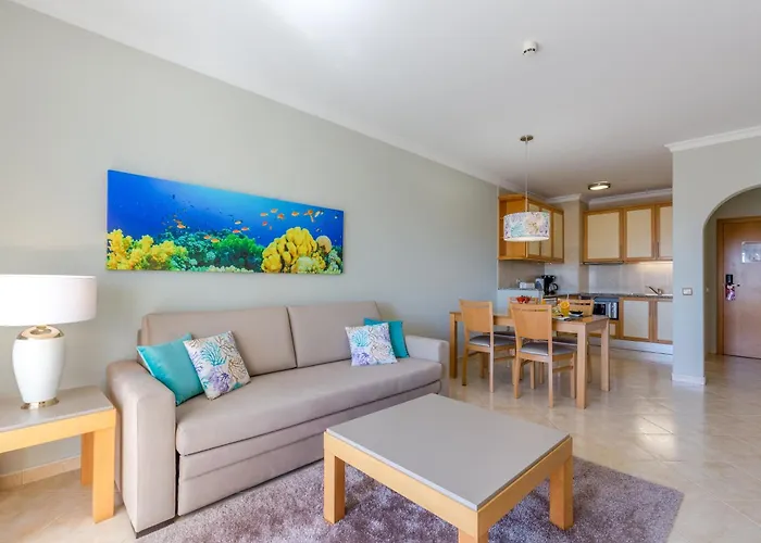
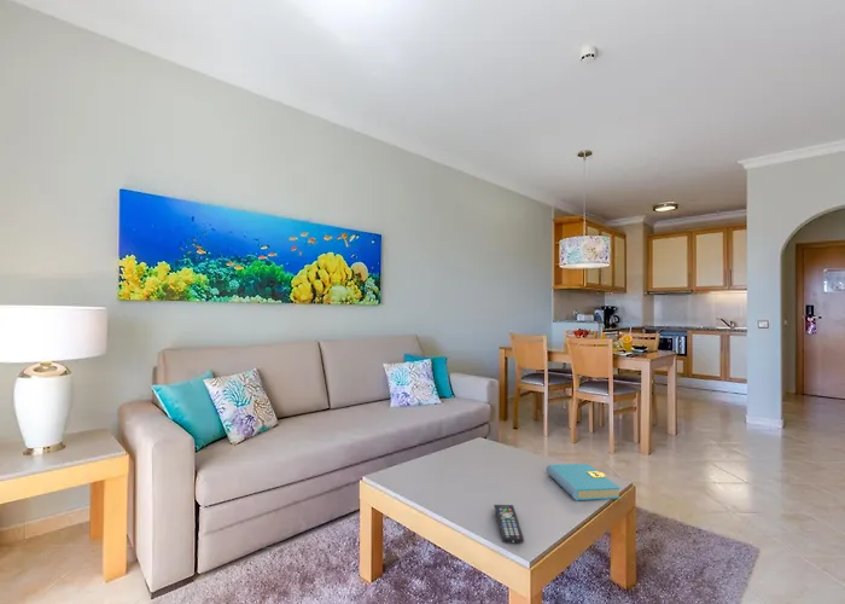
+ book (581, 480)
+ remote control (507, 521)
